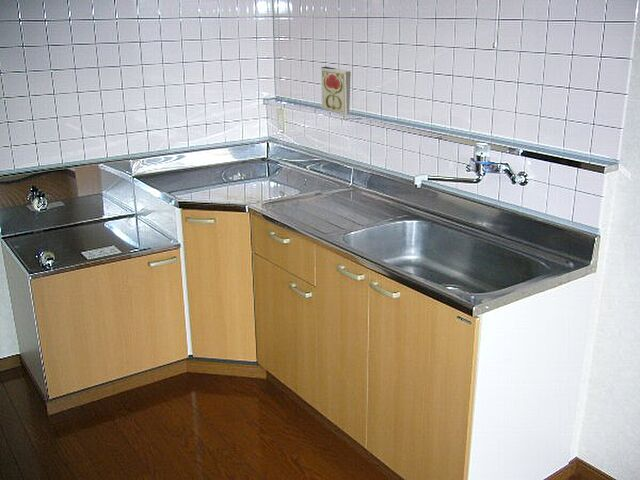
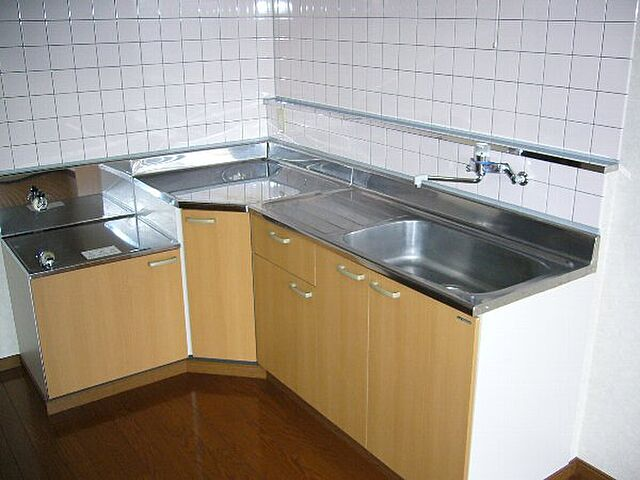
- decorative tile (335, 90)
